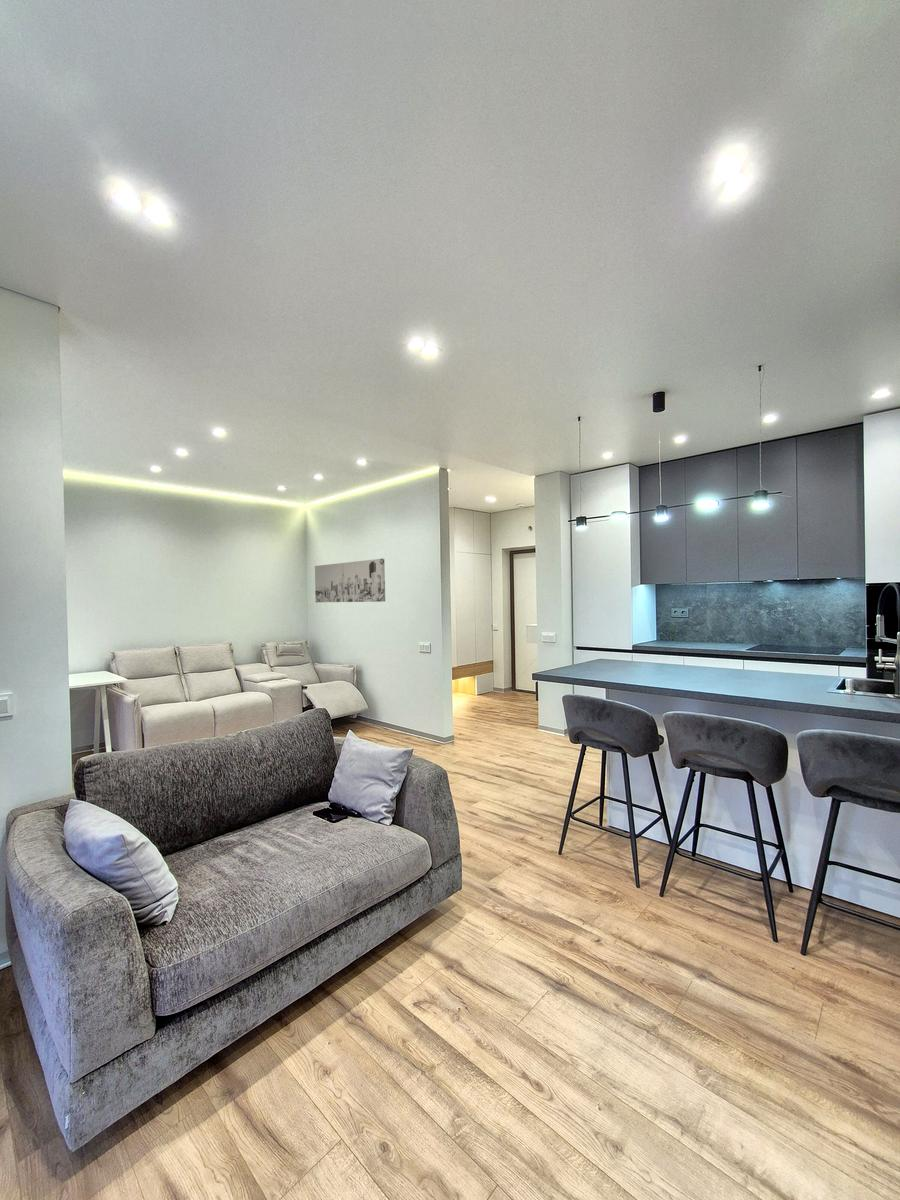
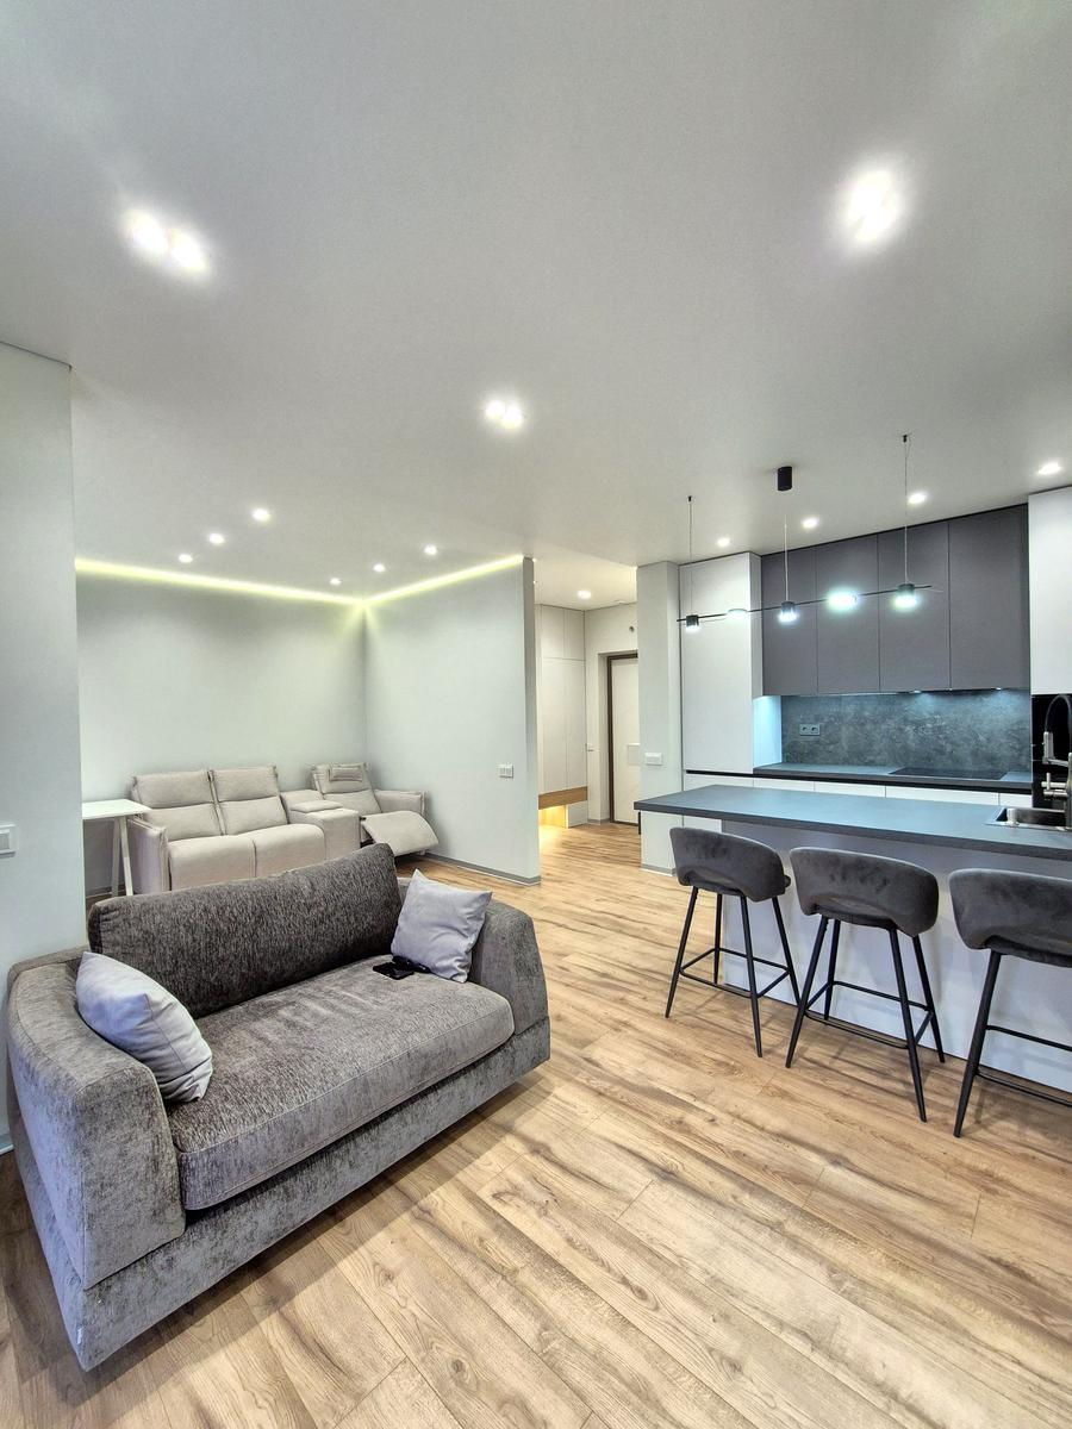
- wall art (347, 582)
